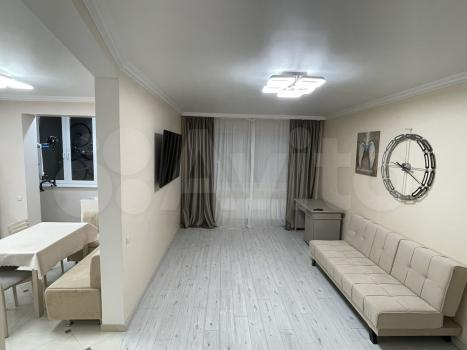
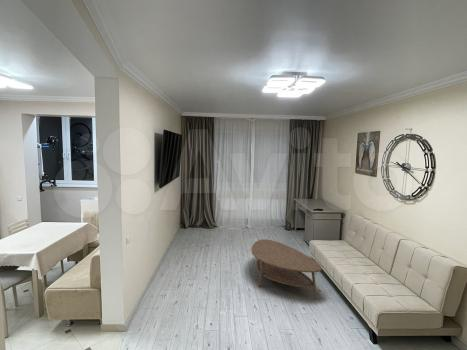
+ coffee table (278, 267)
